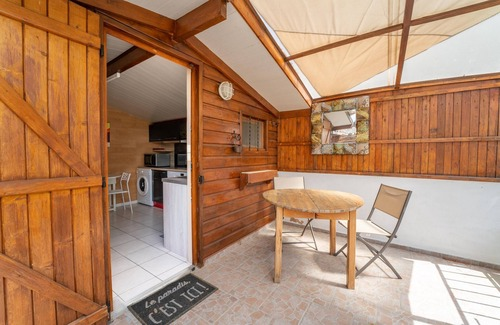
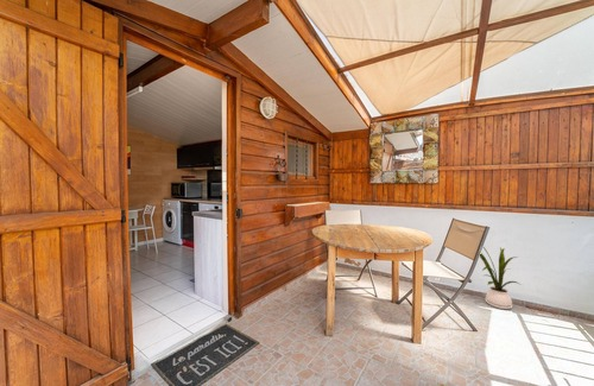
+ house plant (495, 272)
